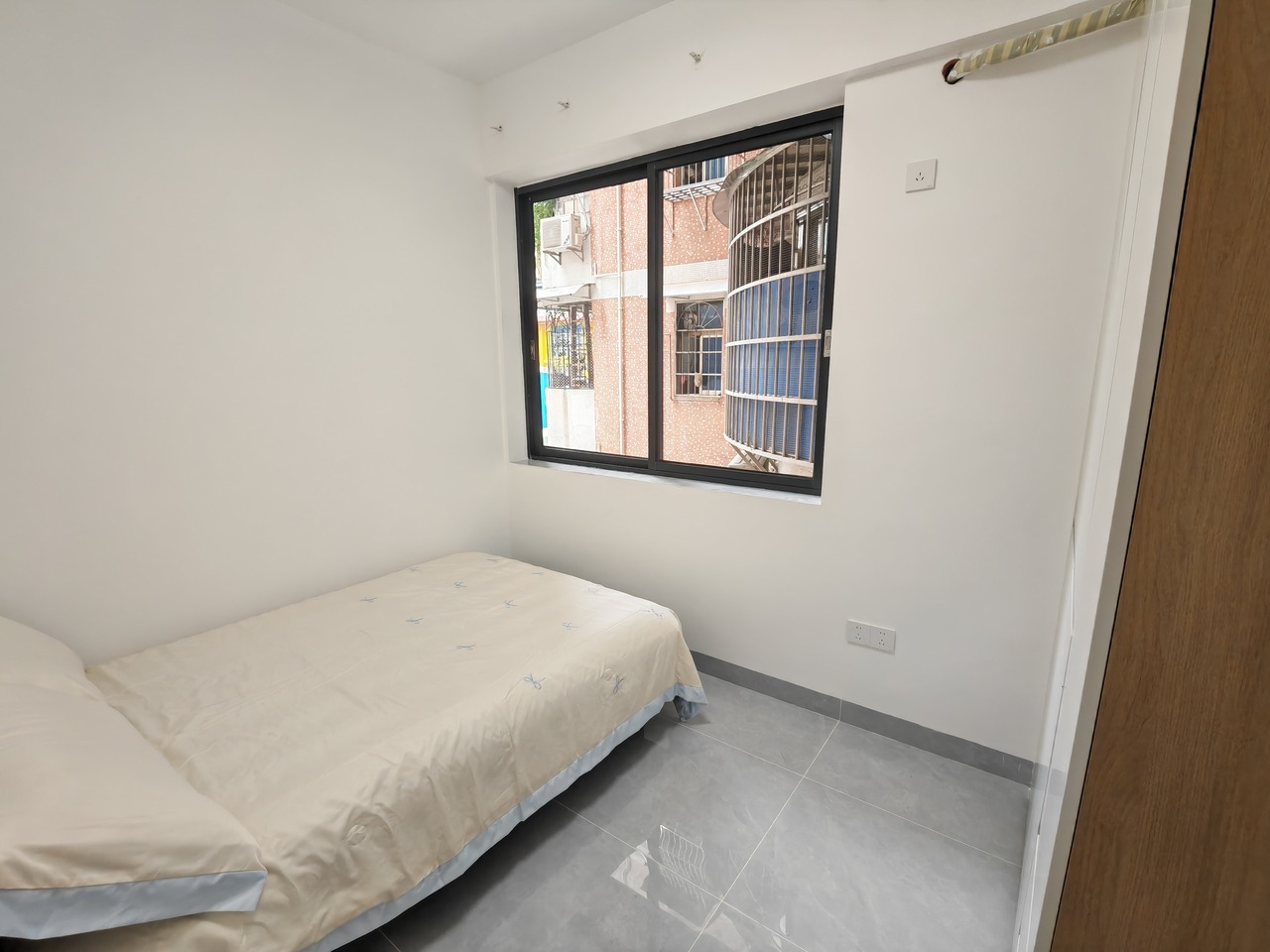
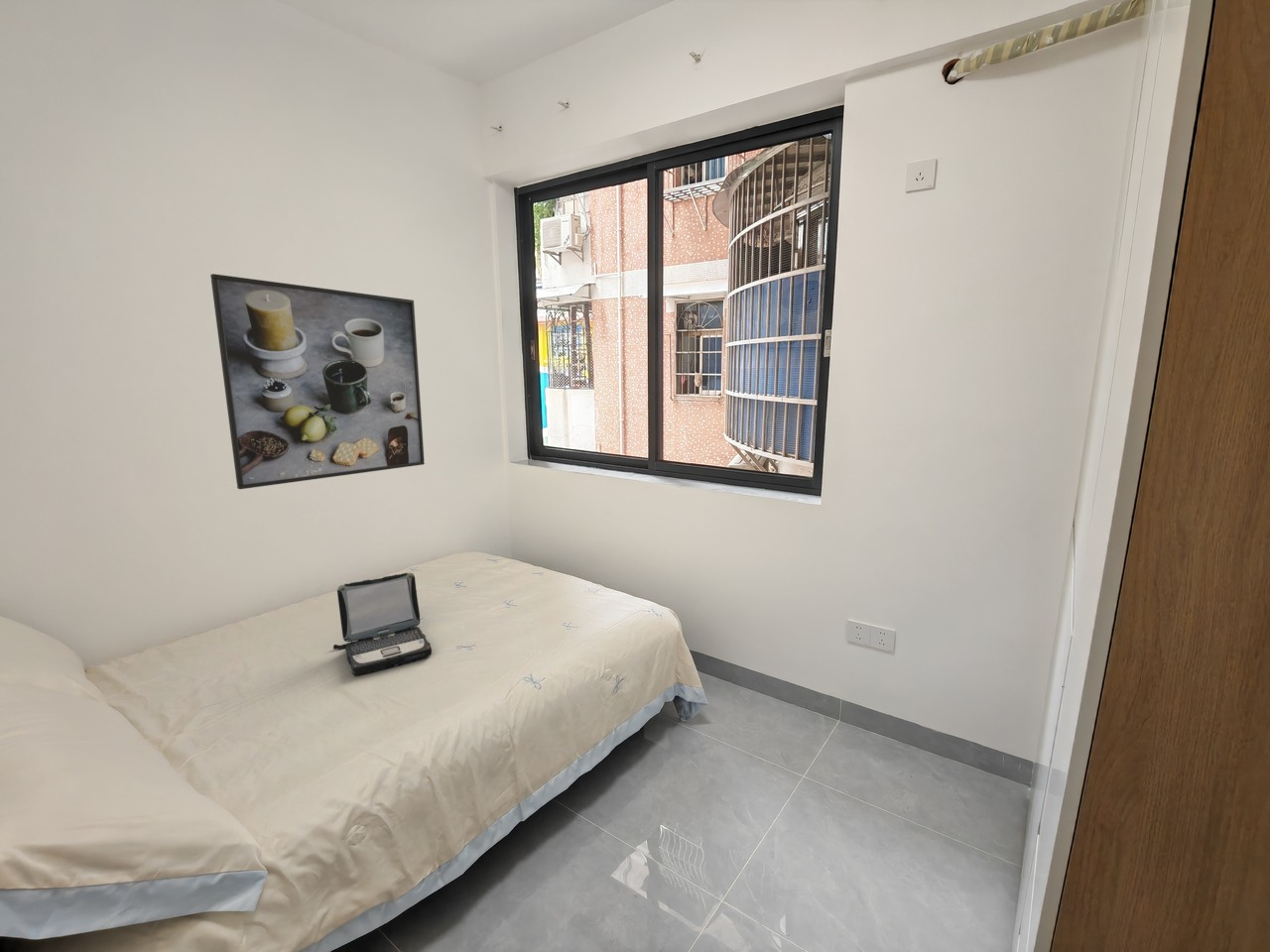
+ laptop (383, 619)
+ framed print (334, 385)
